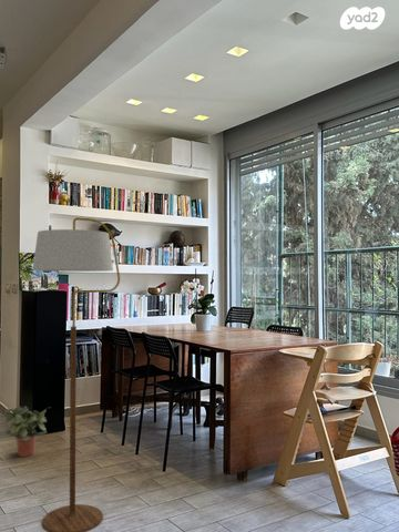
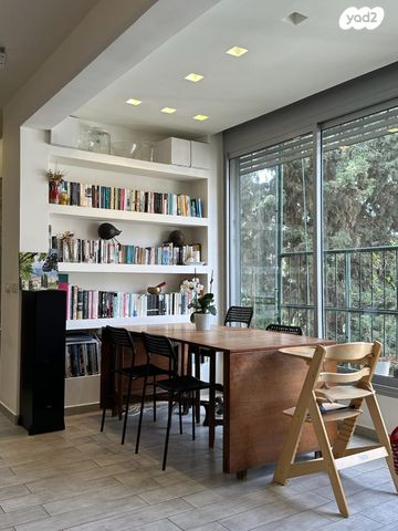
- potted plant (25, 430)
- floor lamp (75, 366)
